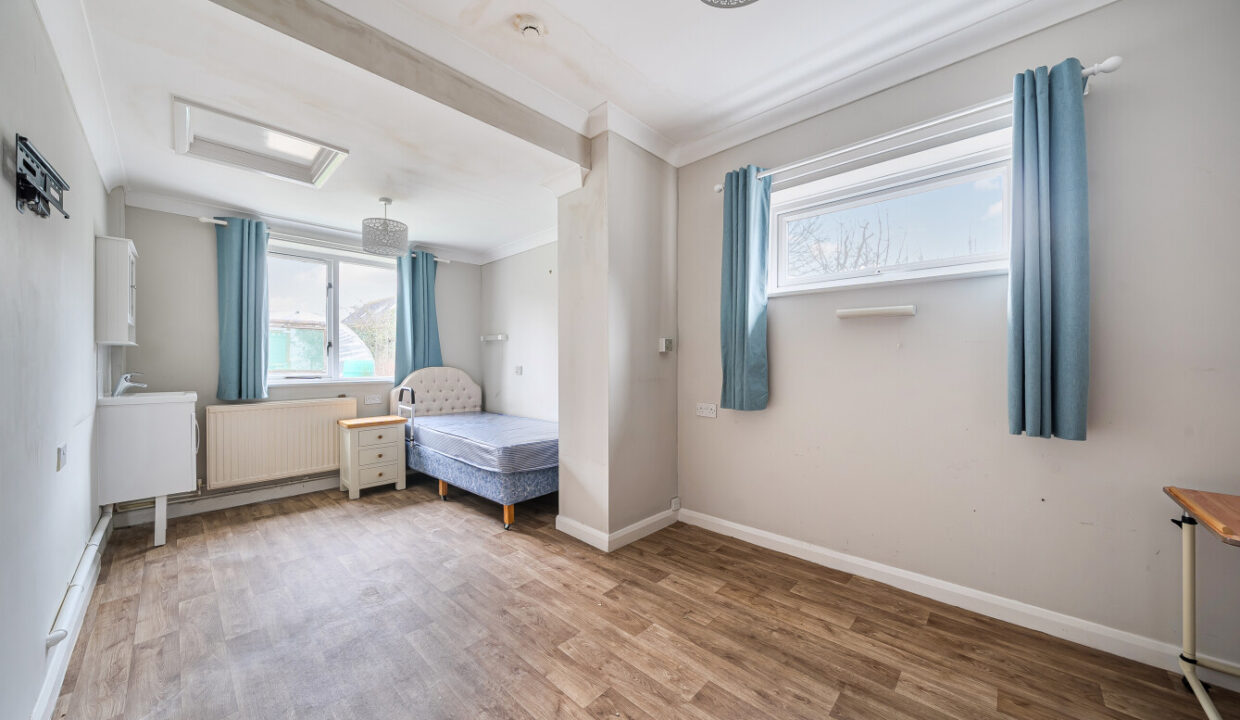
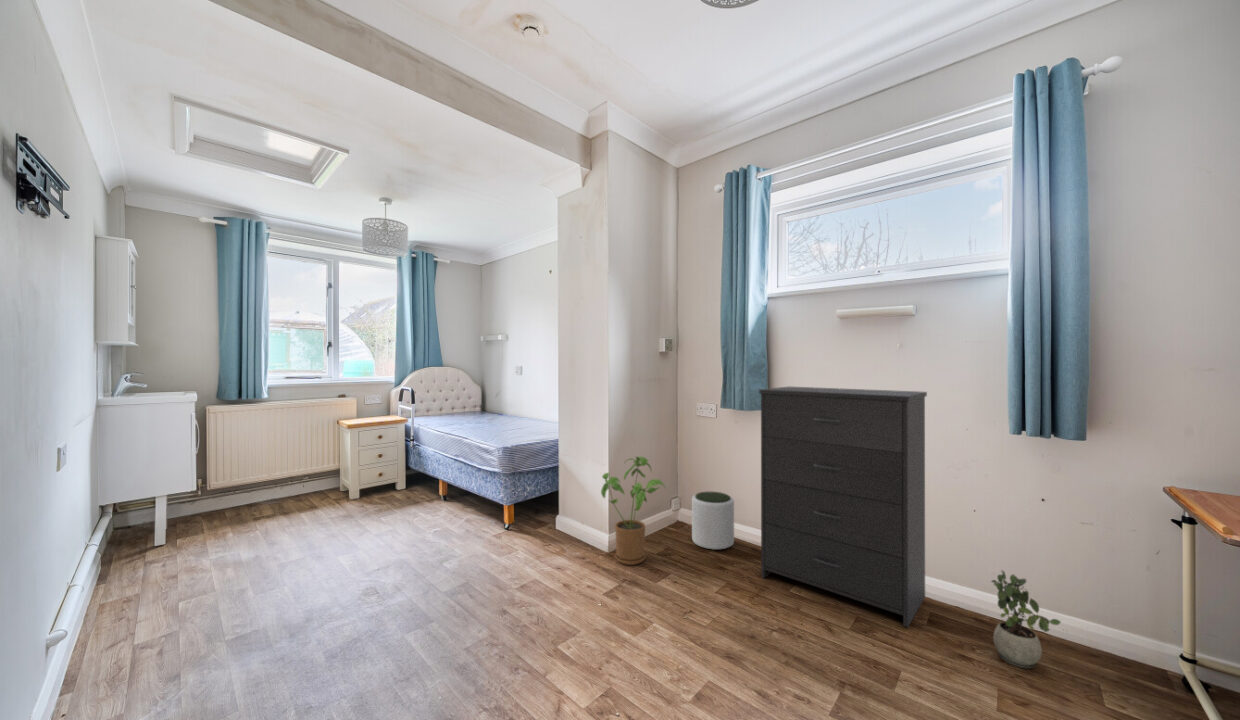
+ plant pot (712, 519)
+ potted plant (1023, 620)
+ dresser (839, 488)
+ house plant (634, 509)
